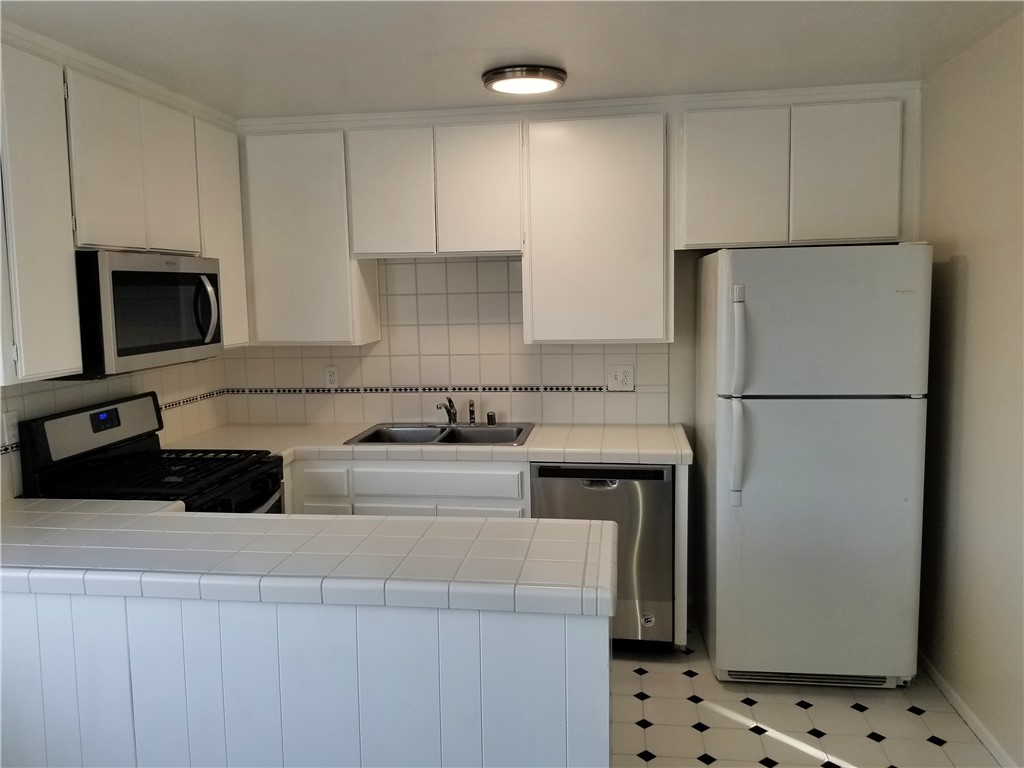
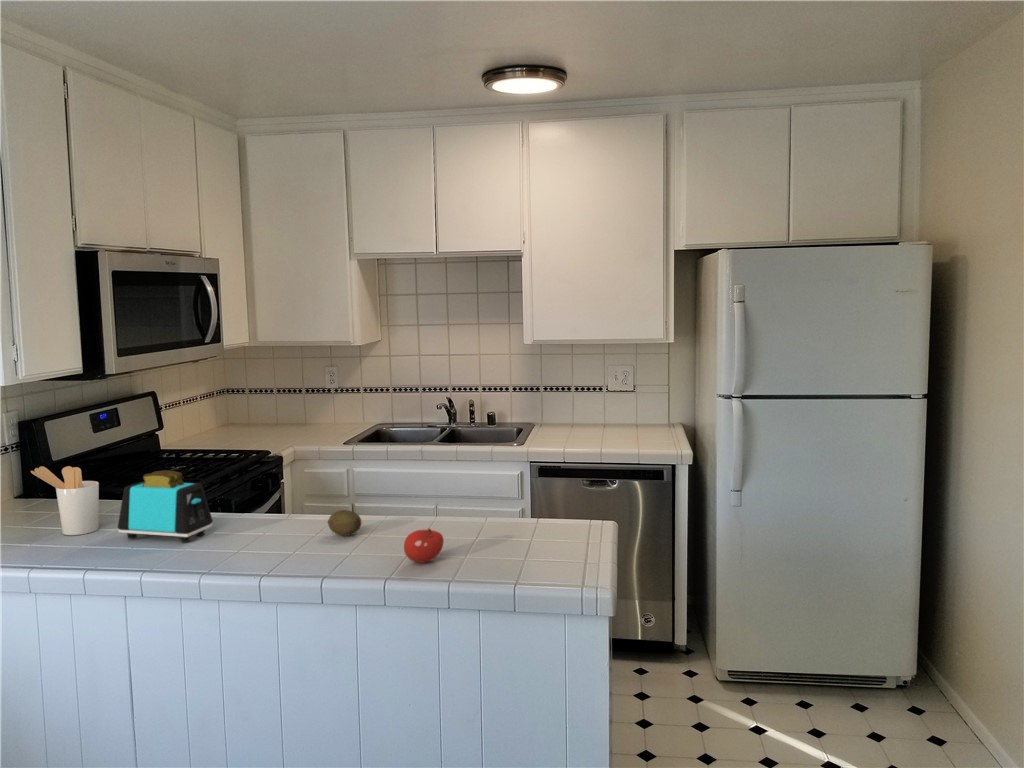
+ fruit (423, 544)
+ toaster (164, 504)
+ utensil holder (66, 497)
+ fruit (344, 522)
